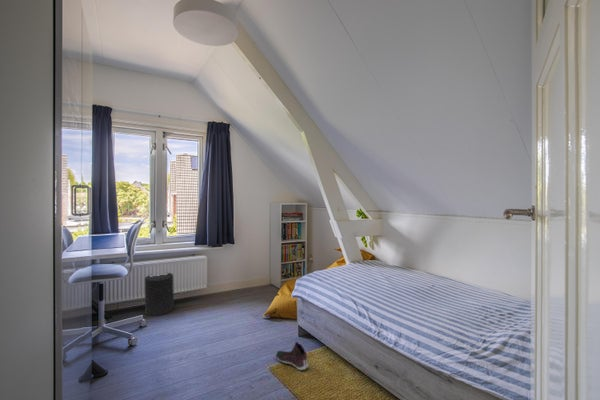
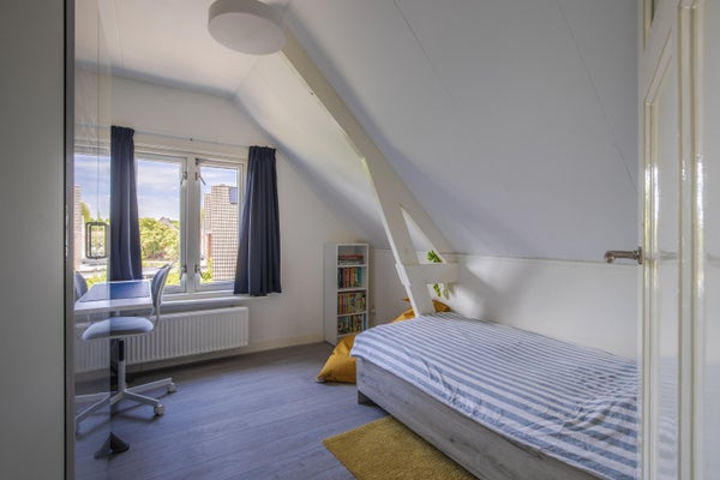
- sneaker (292, 351)
- trash can (159, 293)
